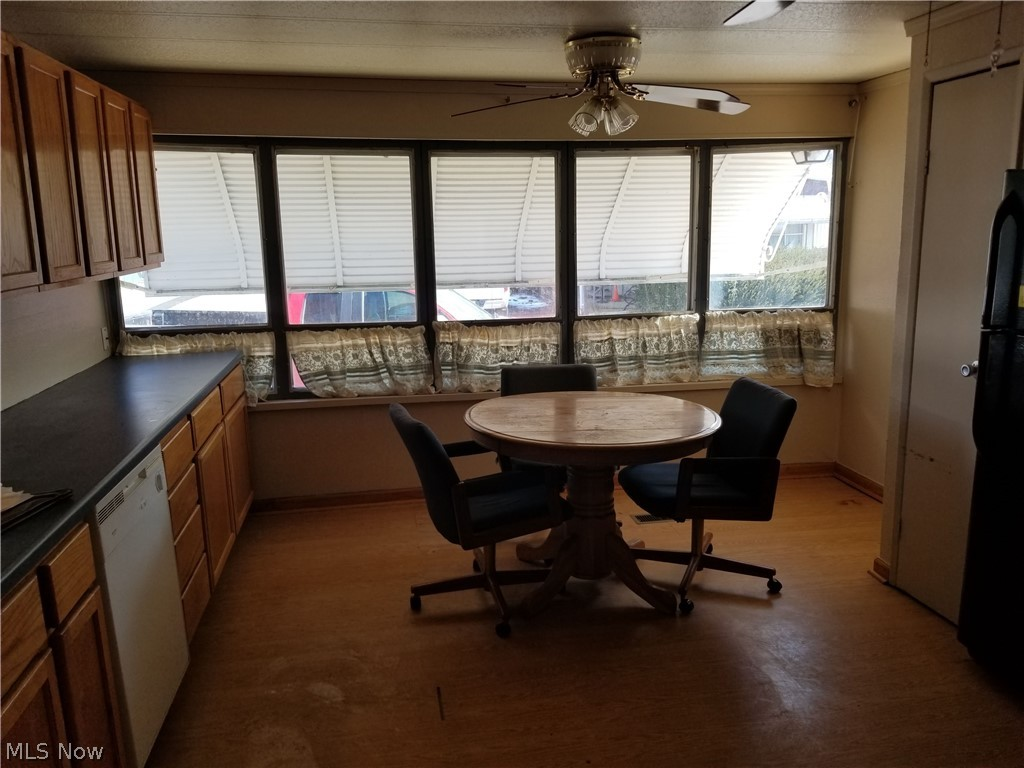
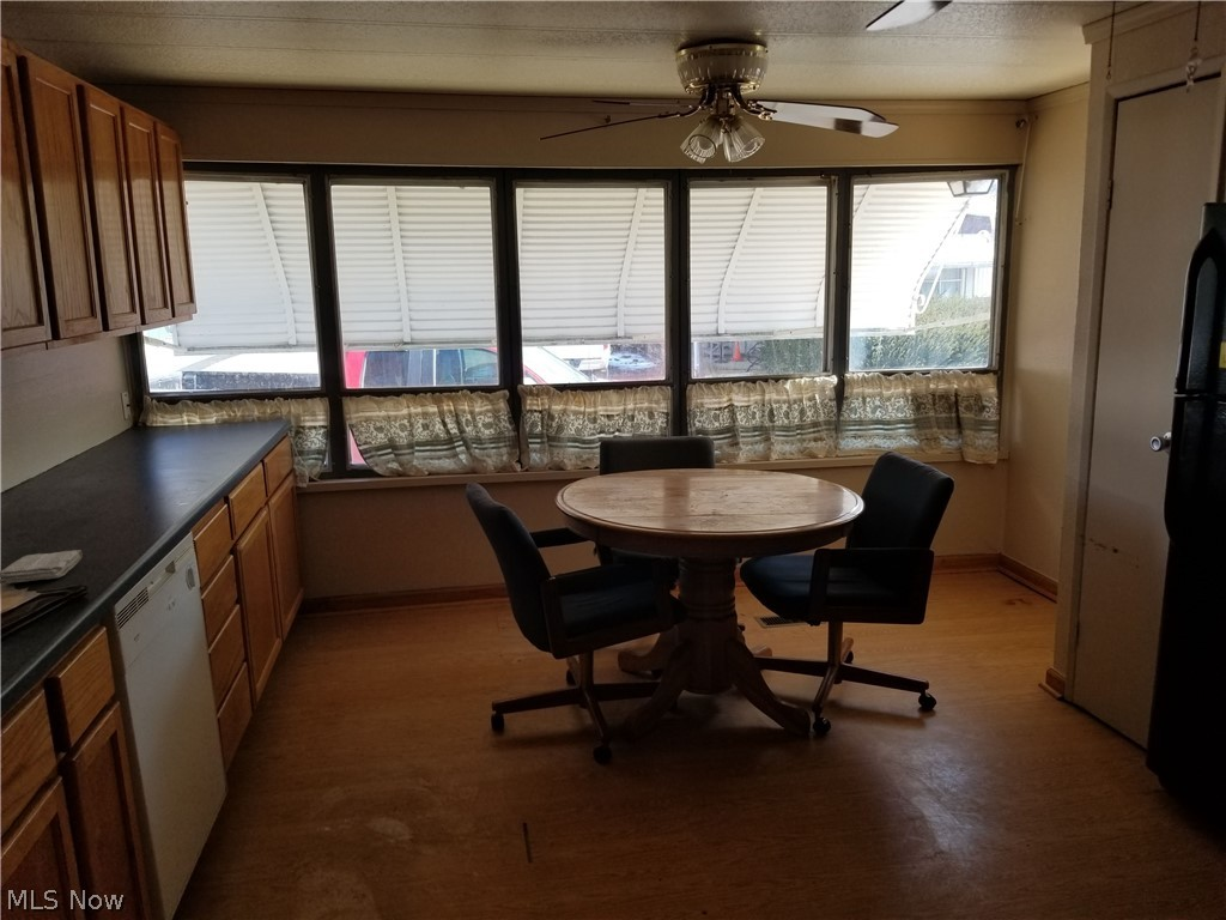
+ washcloth (41, 564)
